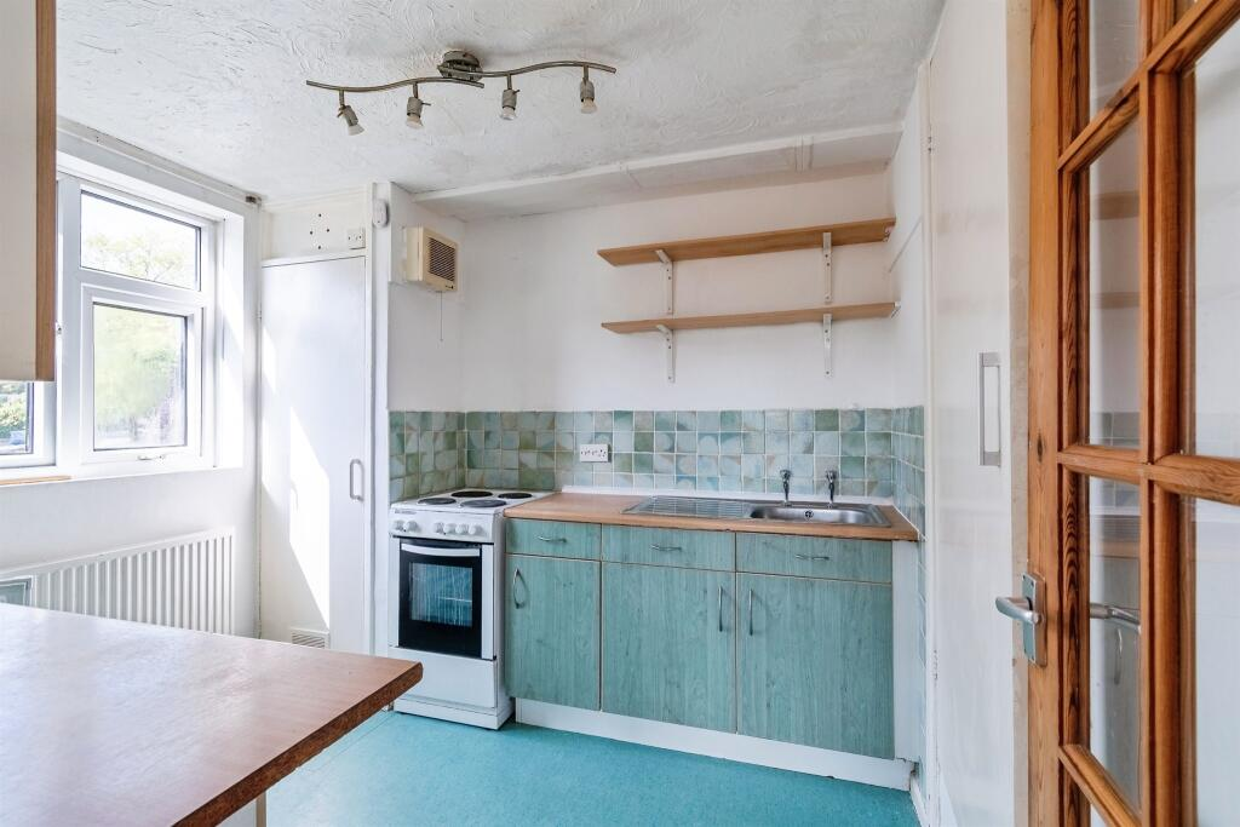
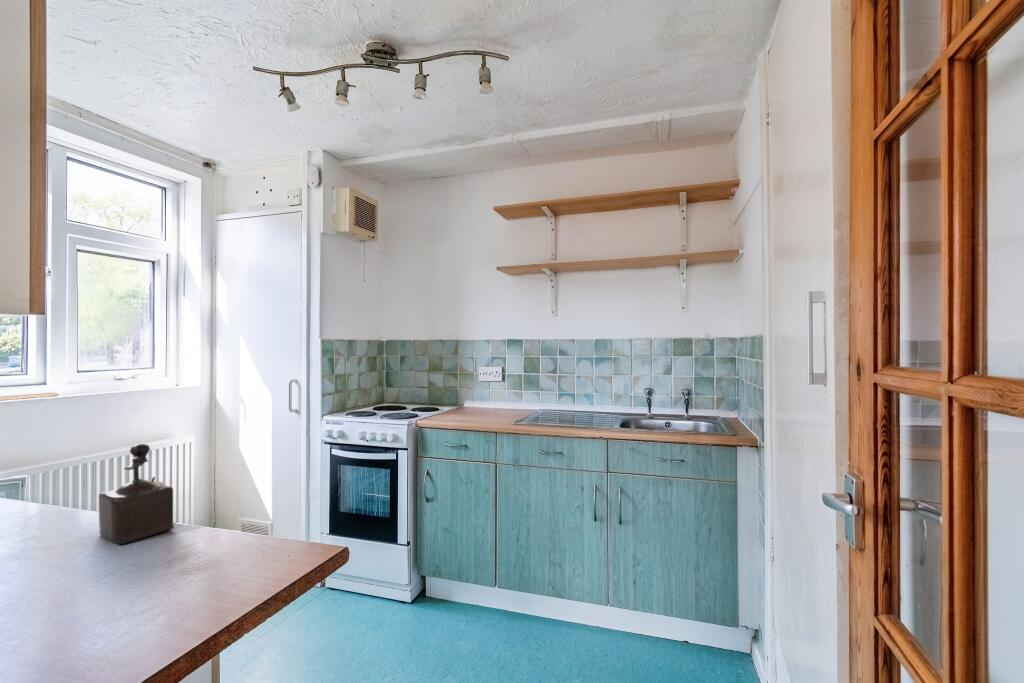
+ pepper mill (133, 489)
